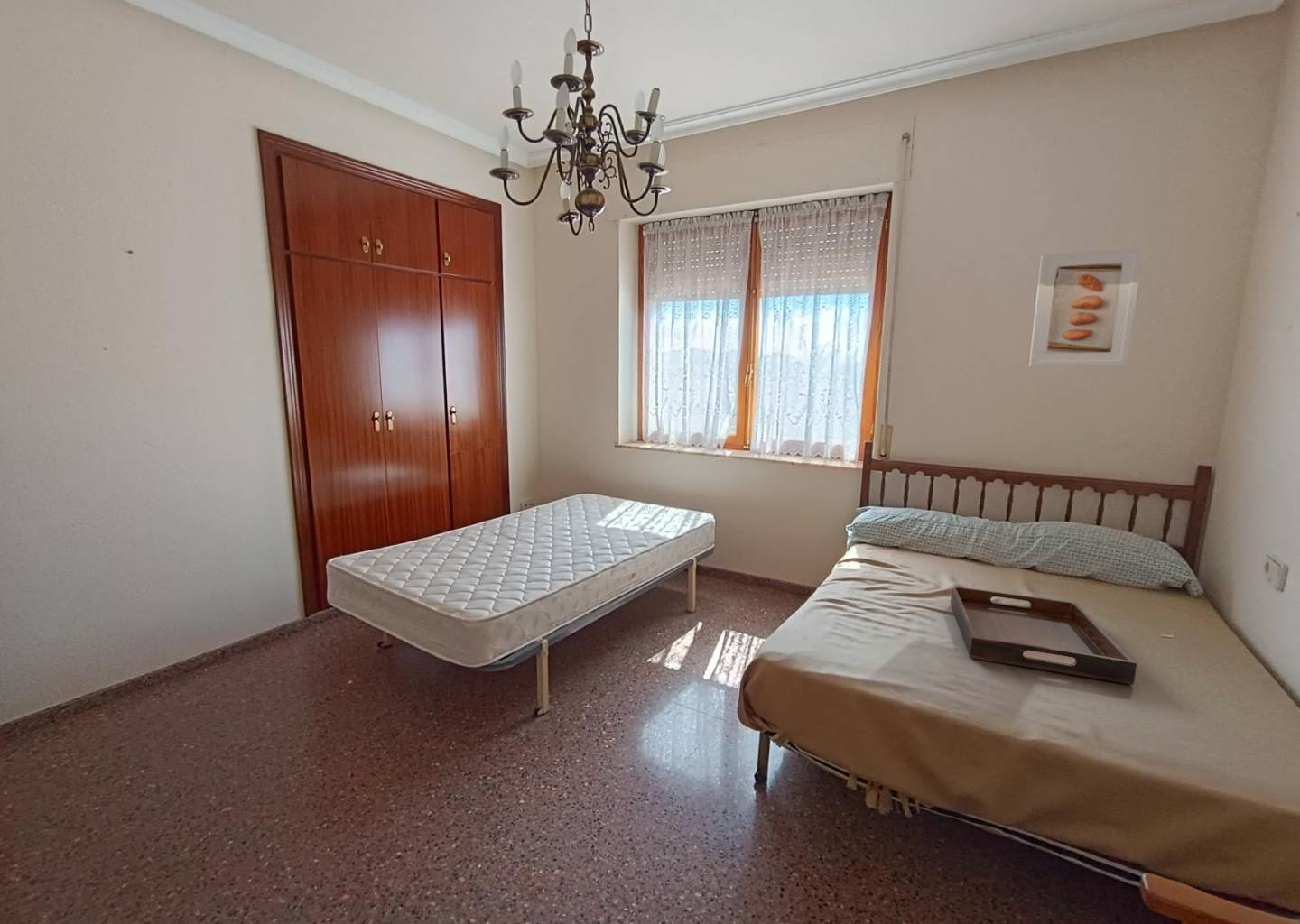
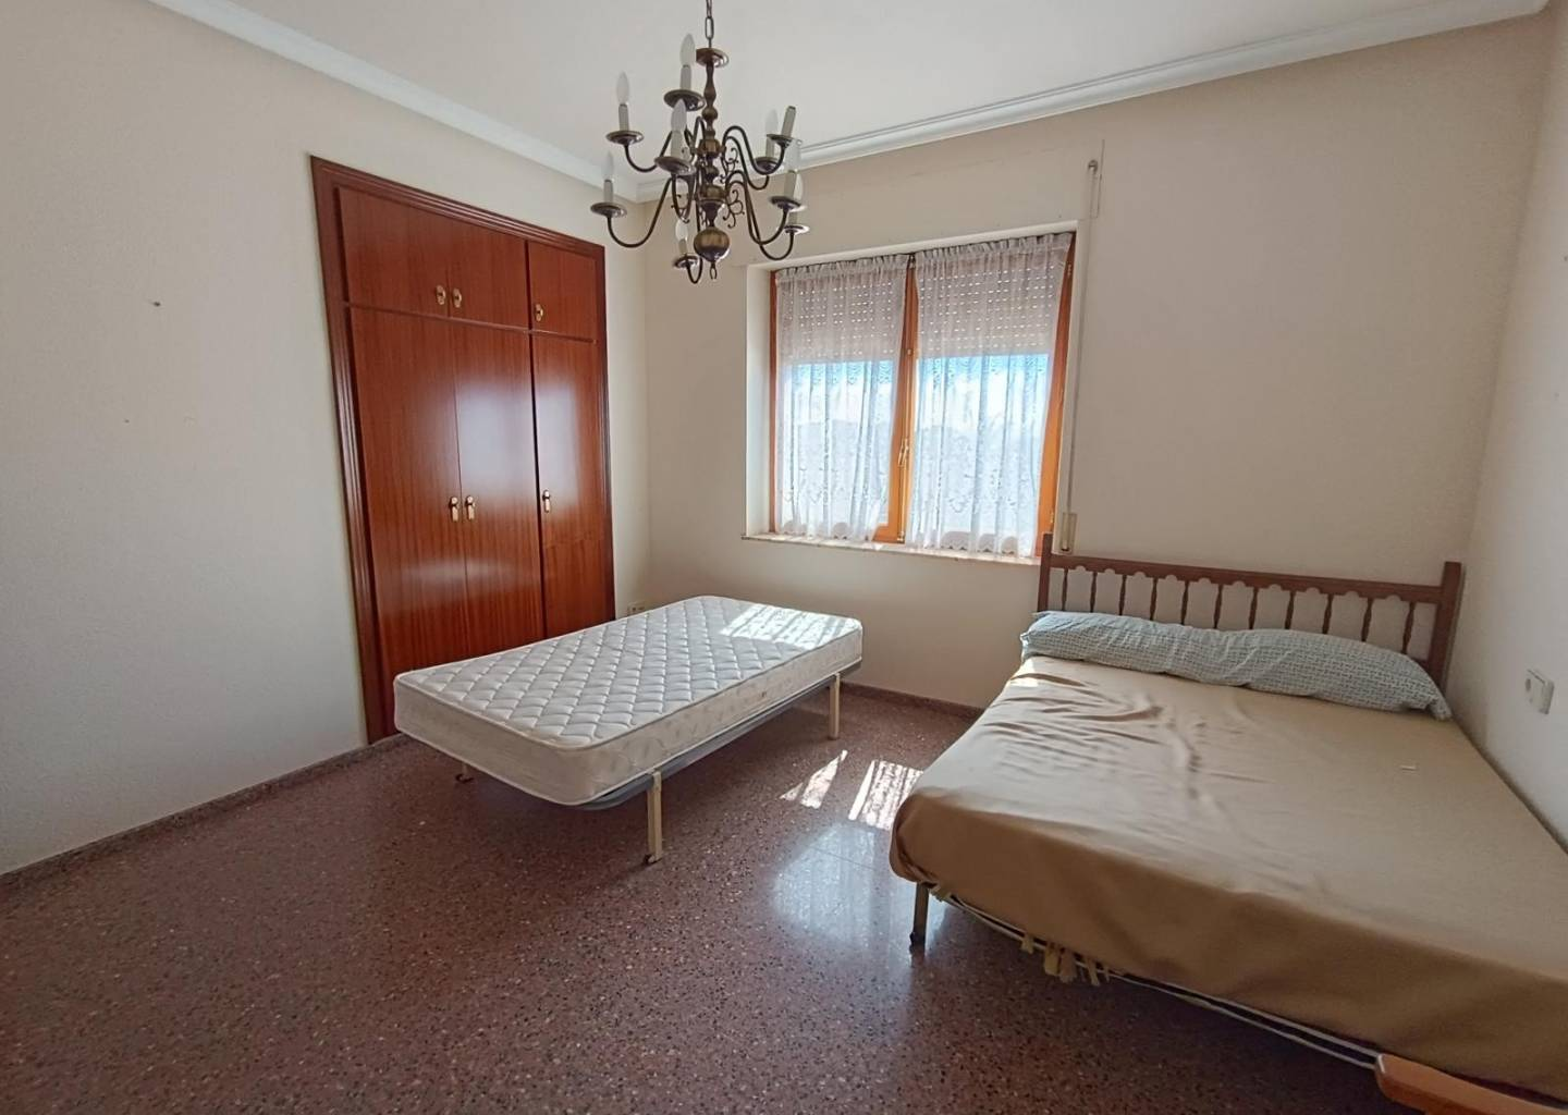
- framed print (1082, 309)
- serving tray (1027, 627)
